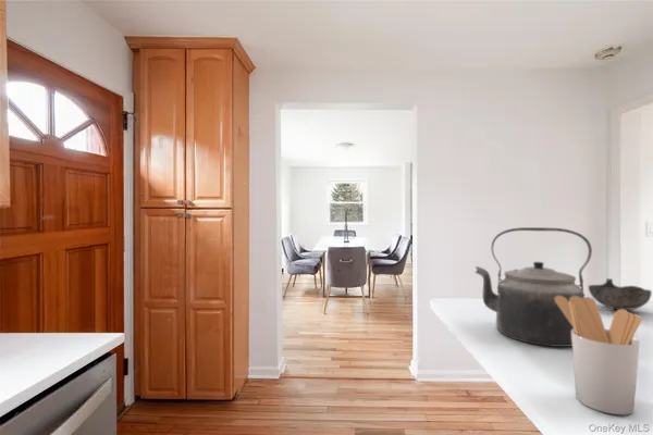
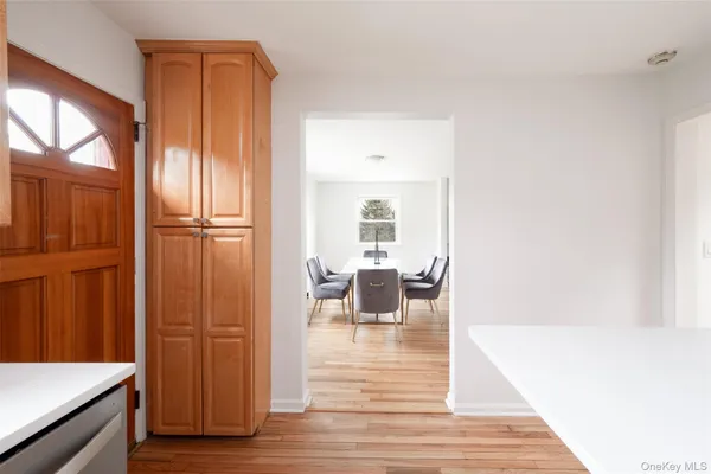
- kettle (529, 279)
- bowl (618, 295)
- utensil holder (593, 347)
